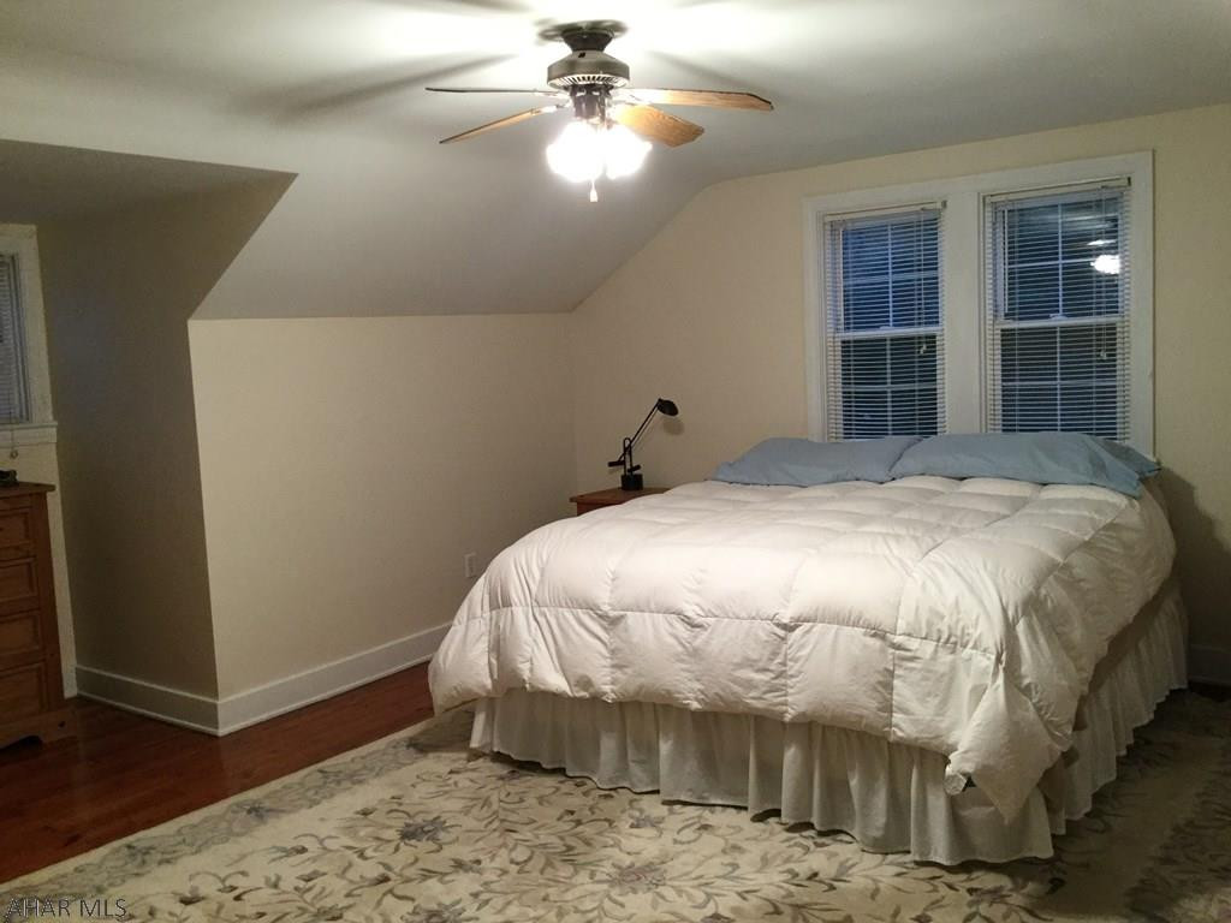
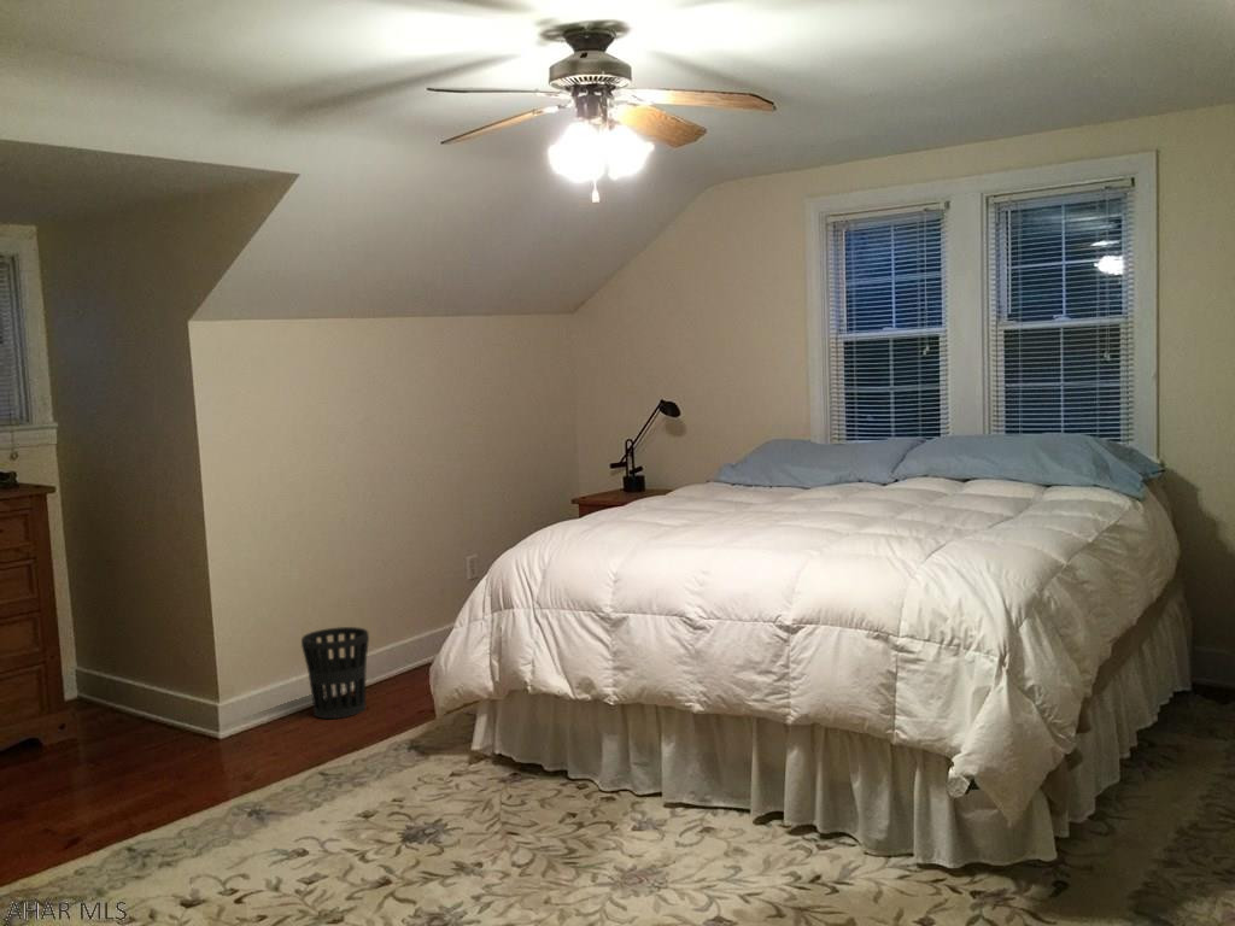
+ wastebasket (336, 672)
